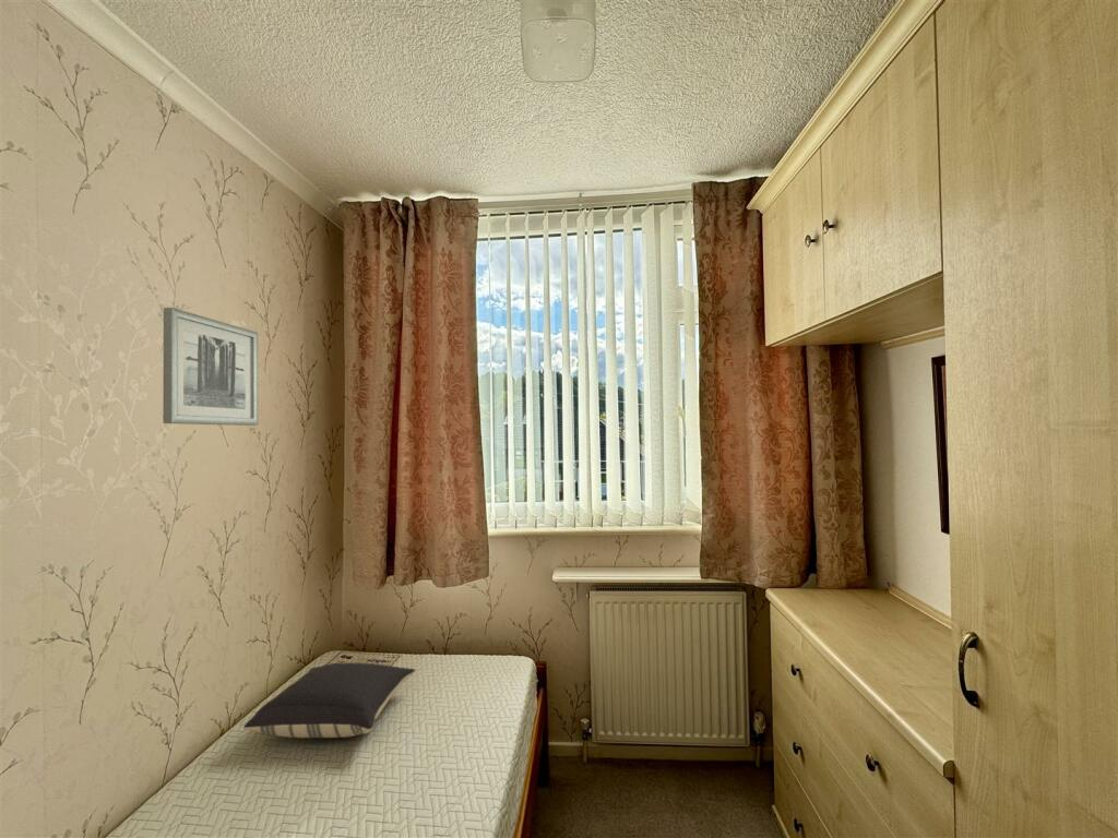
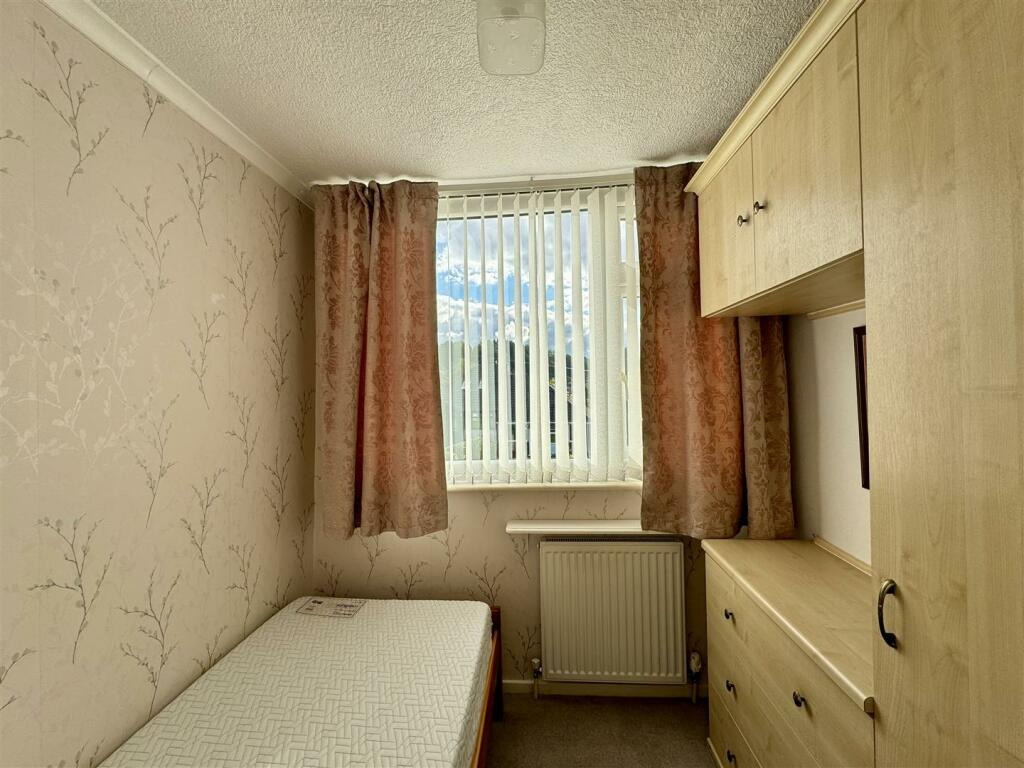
- wall art (215, 372)
- pillow (337, 695)
